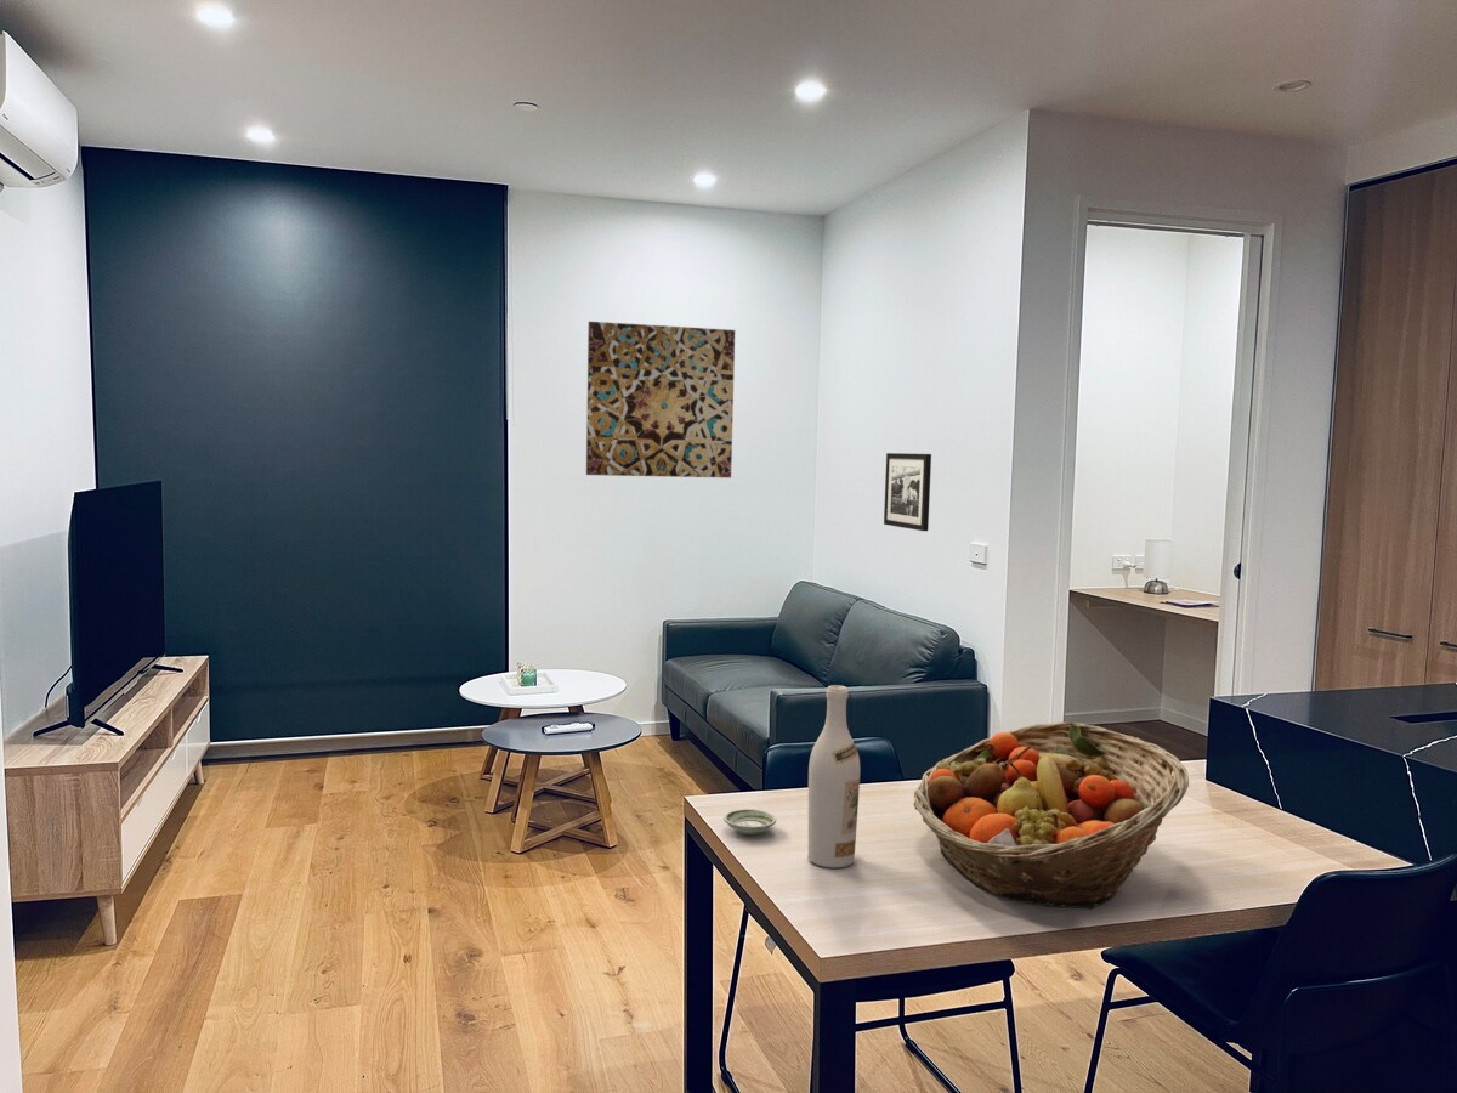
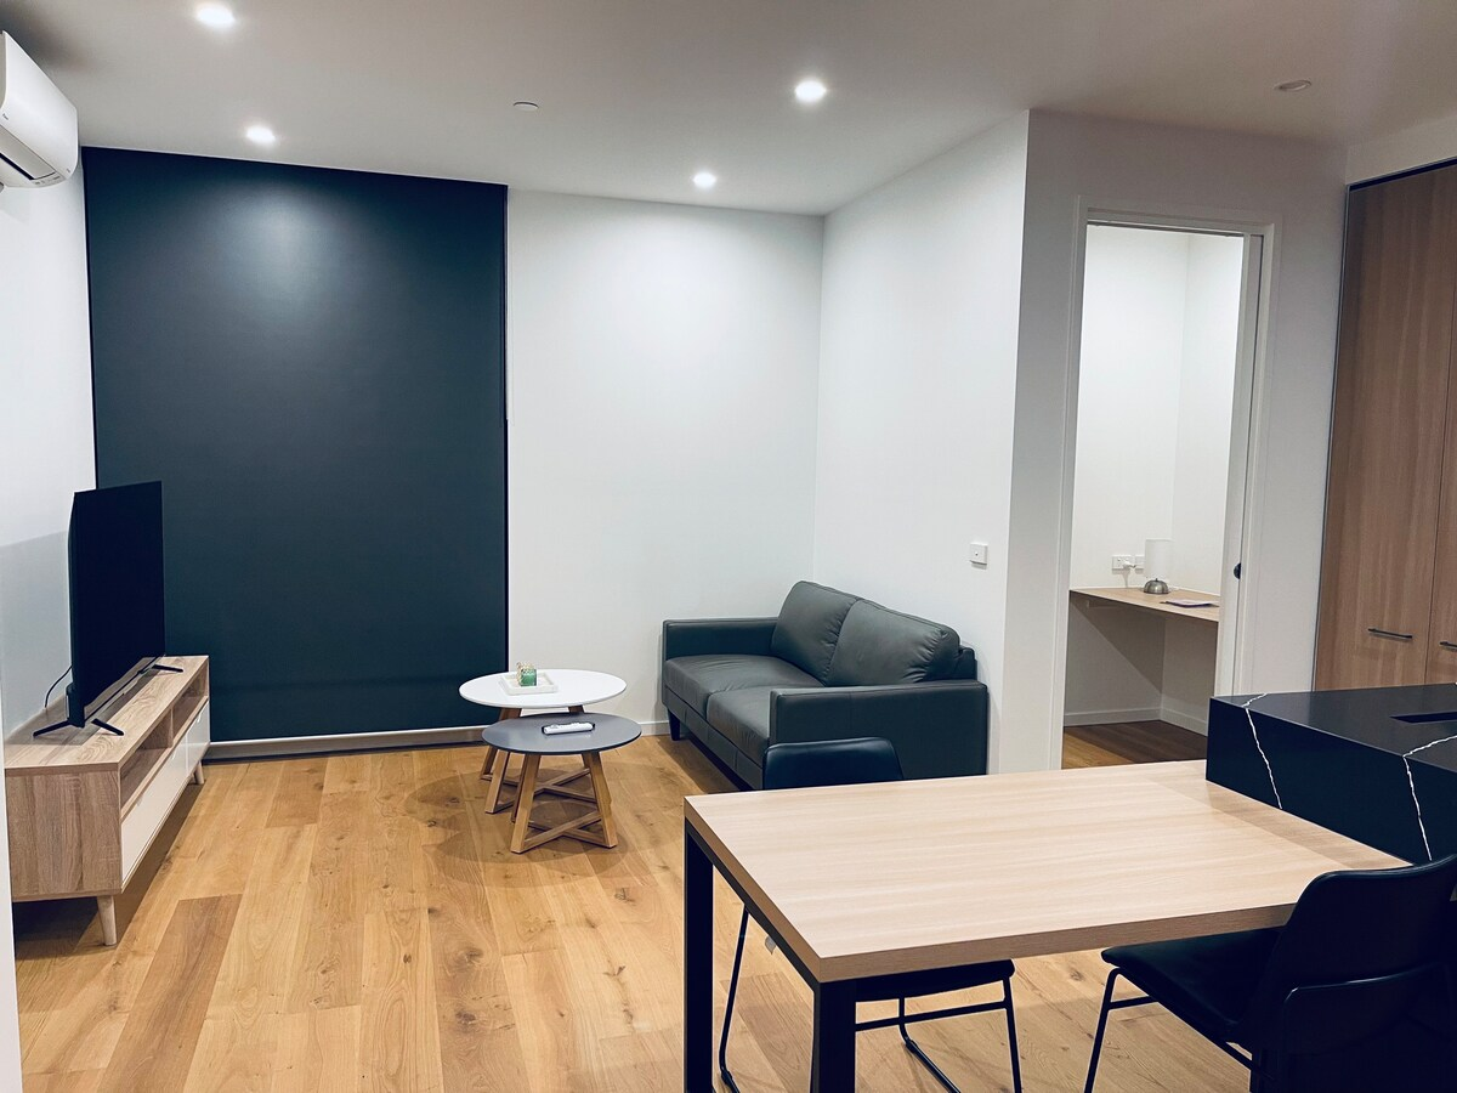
- saucer (749, 823)
- picture frame (906, 491)
- wine bottle (834, 774)
- fruit basket (1043, 804)
- wall art (661, 401)
